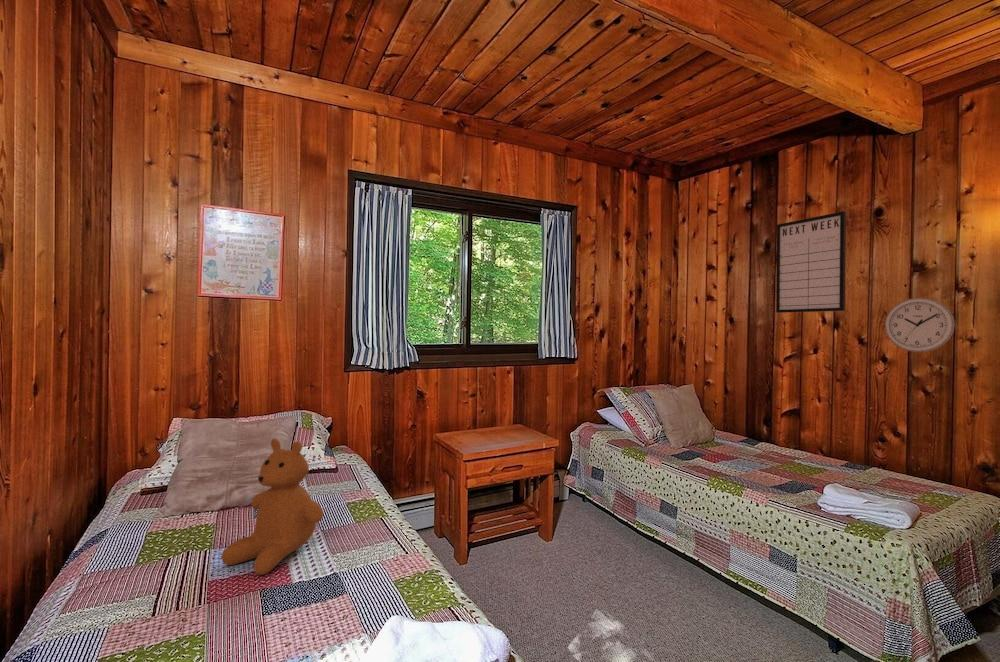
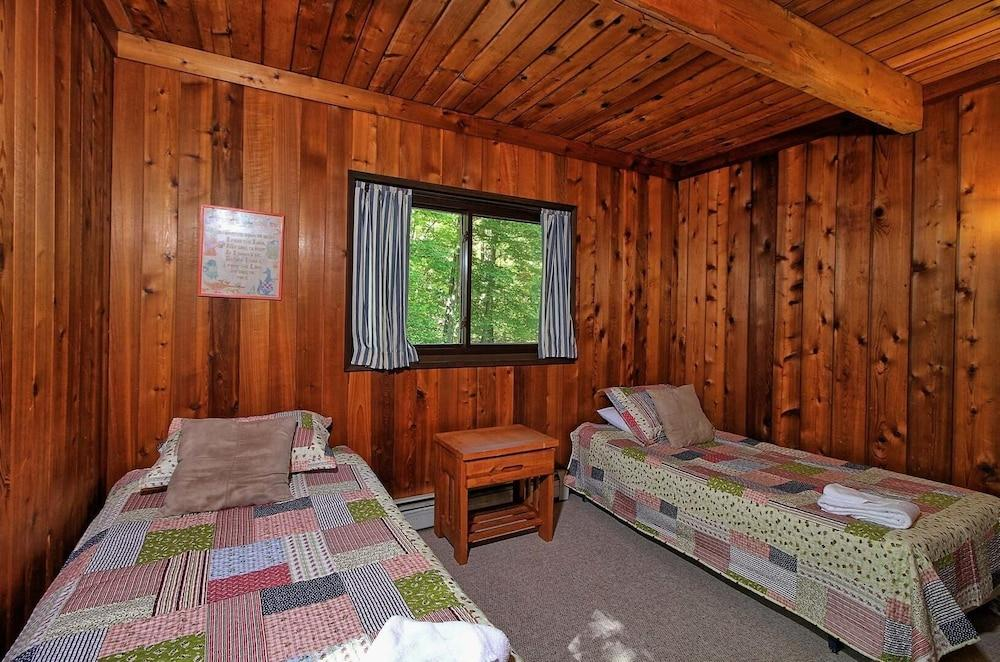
- wall clock (917, 324)
- teddy bear (272, 499)
- writing board (809, 265)
